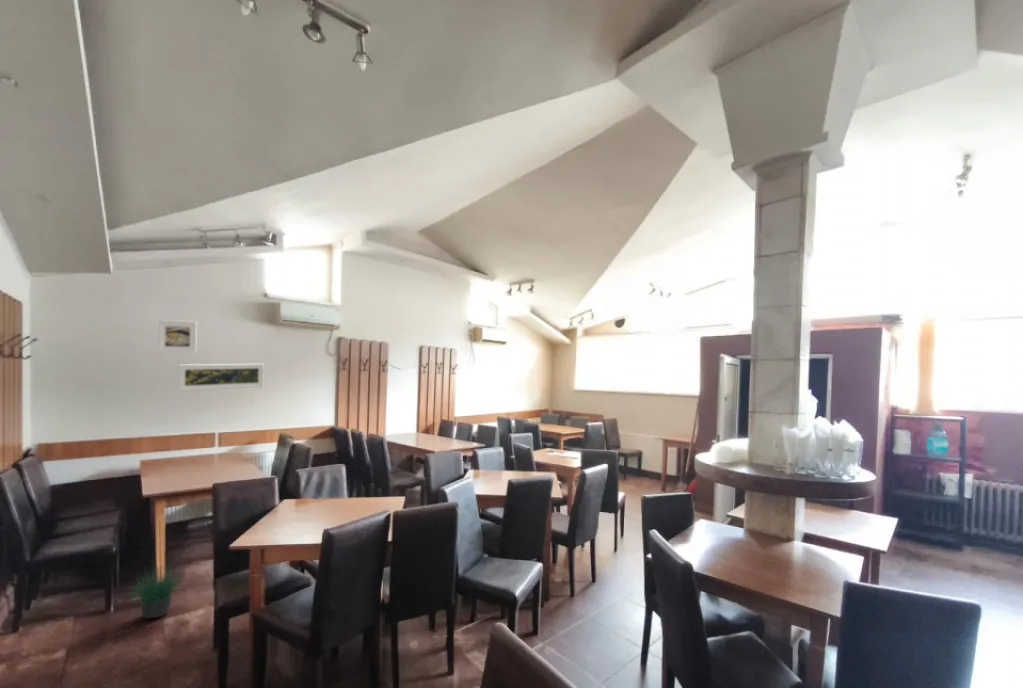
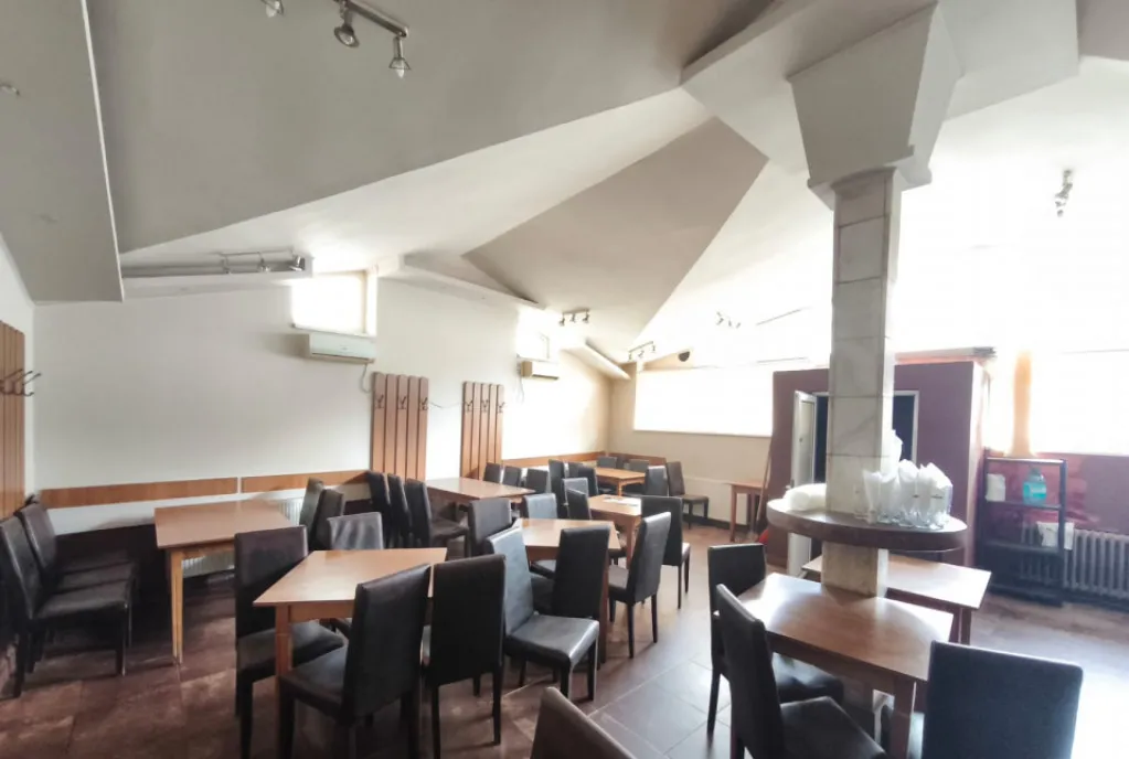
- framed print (177, 336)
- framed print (223, 376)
- potted plant (157, 586)
